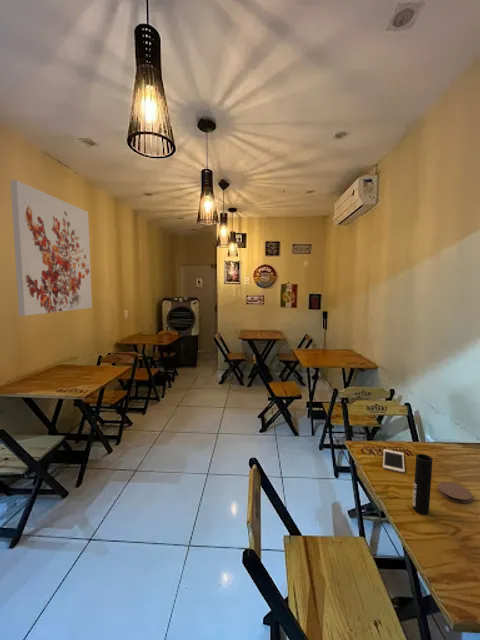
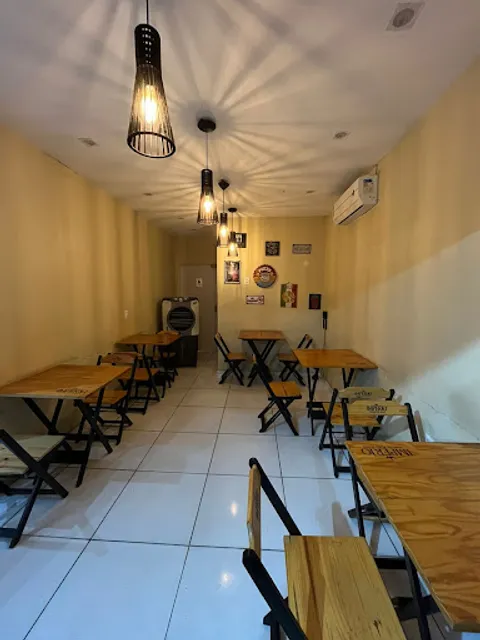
- wall art (58, 255)
- cell phone (393, 460)
- coaster (454, 492)
- cup (422, 483)
